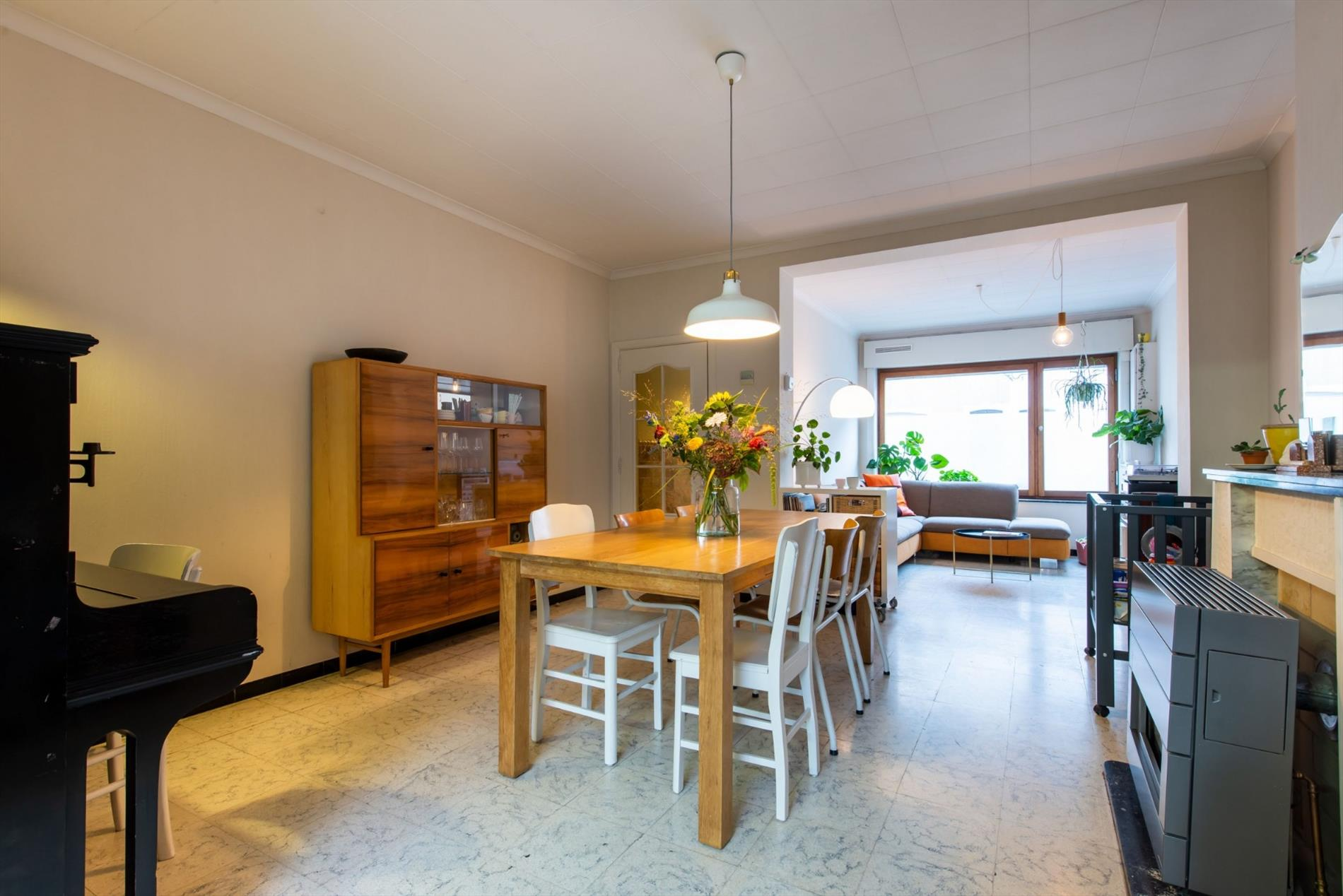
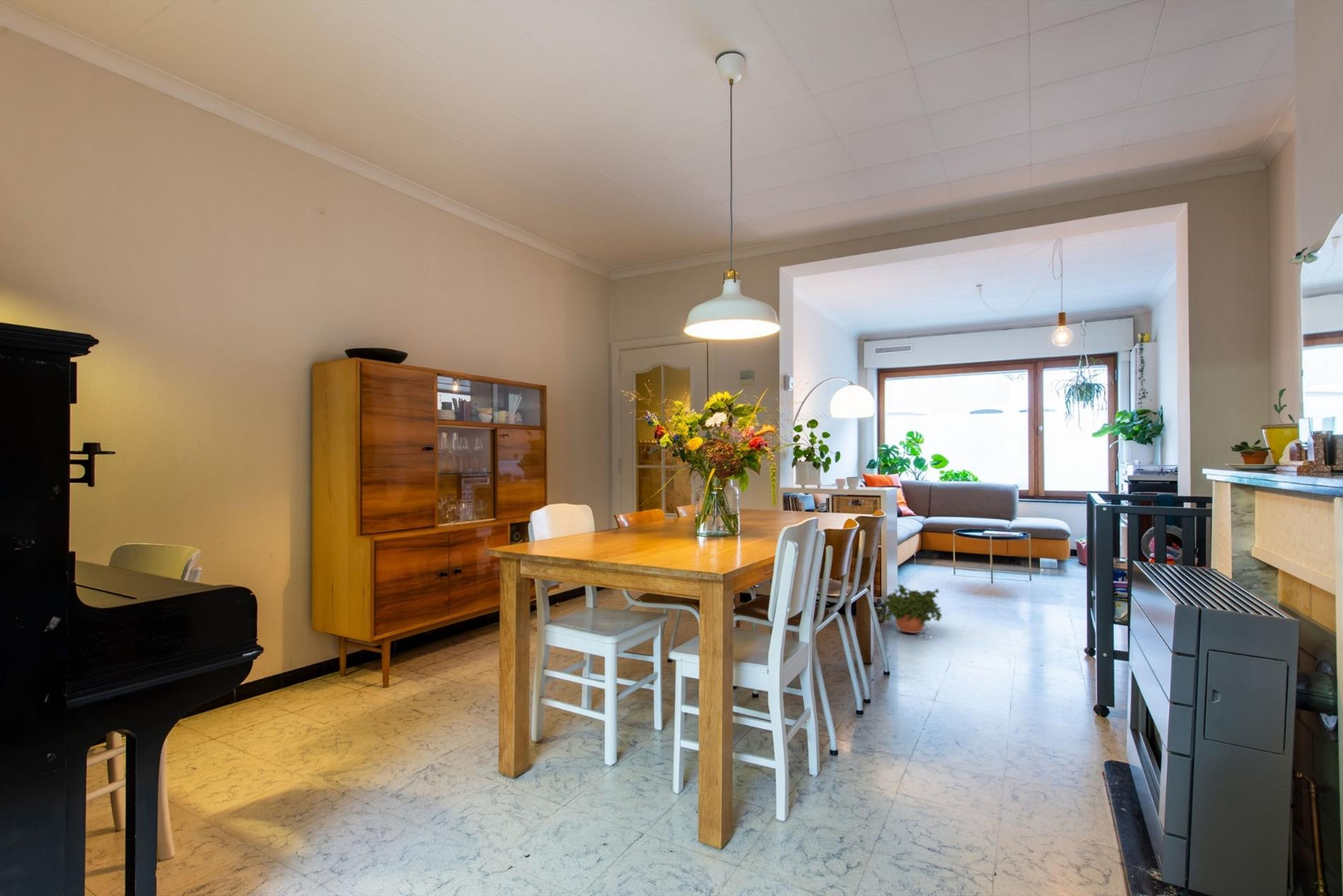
+ potted plant (909, 609)
